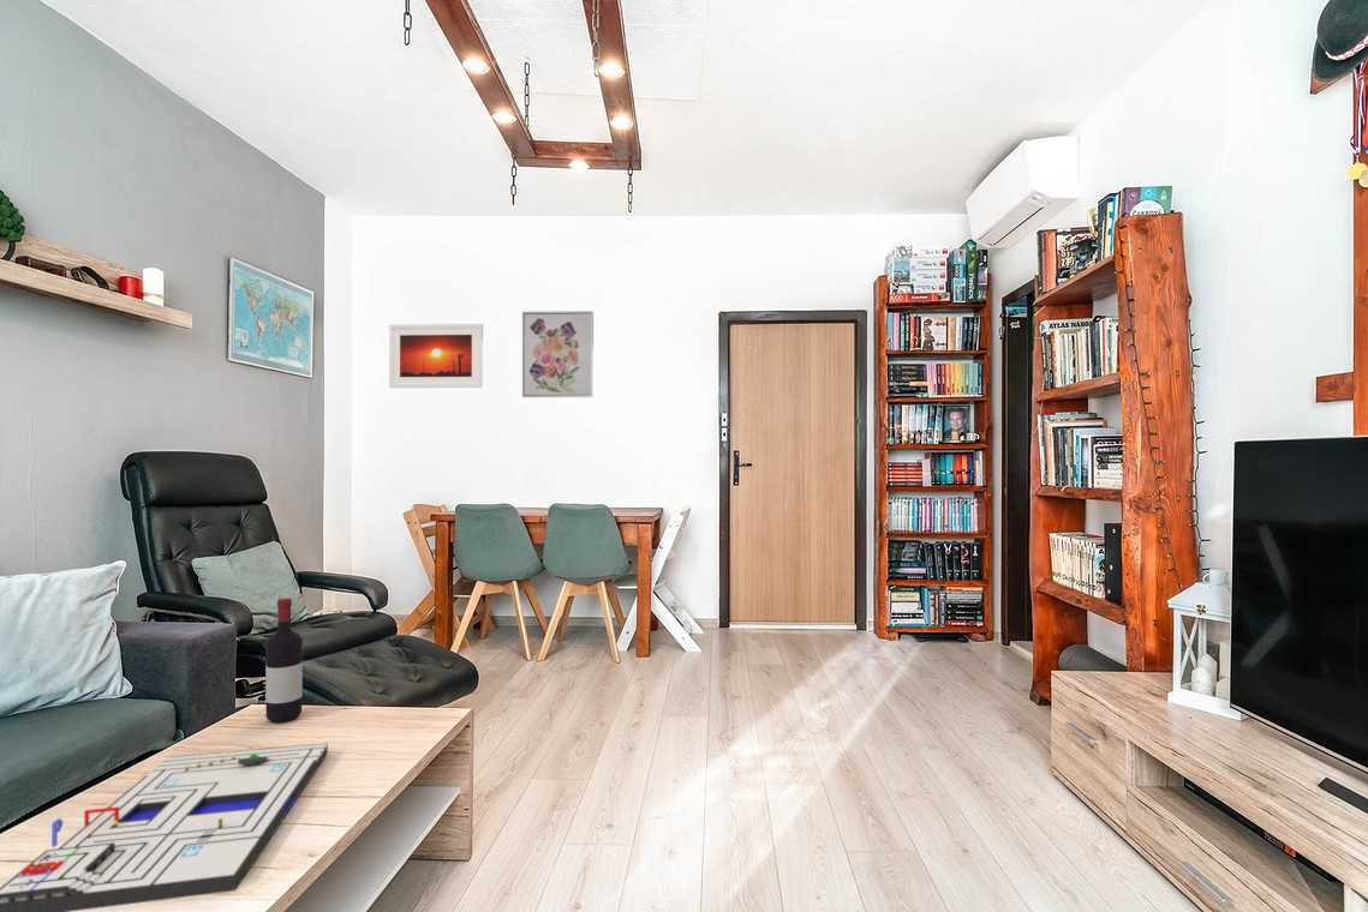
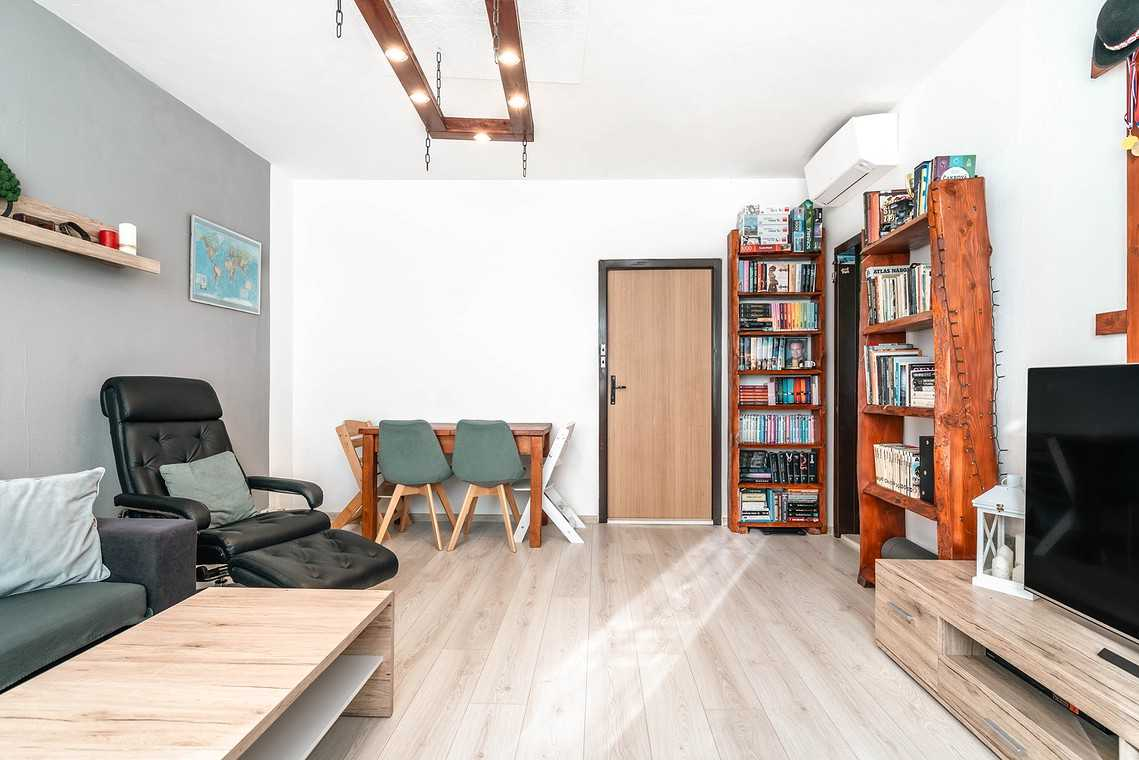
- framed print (436, 355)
- wall art (557, 354)
- wine bottle (283, 659)
- board game (196, 788)
